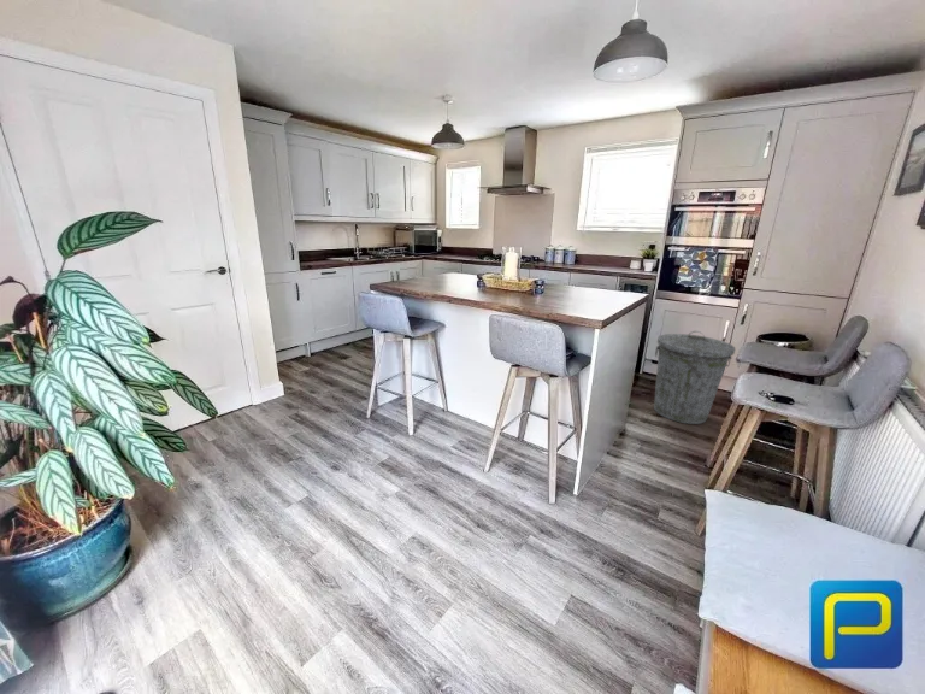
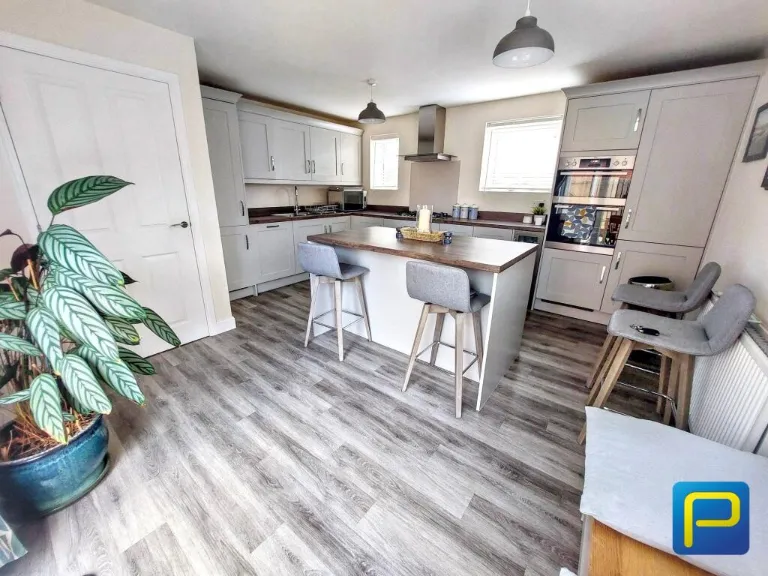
- trash can (688, 372)
